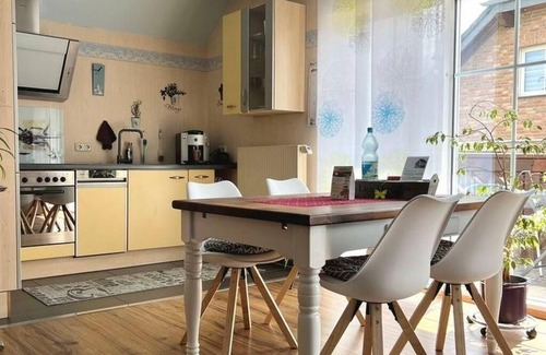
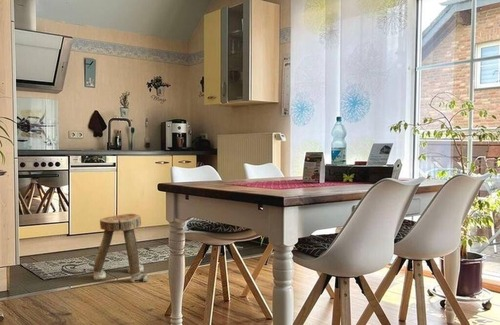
+ stool (125, 243)
